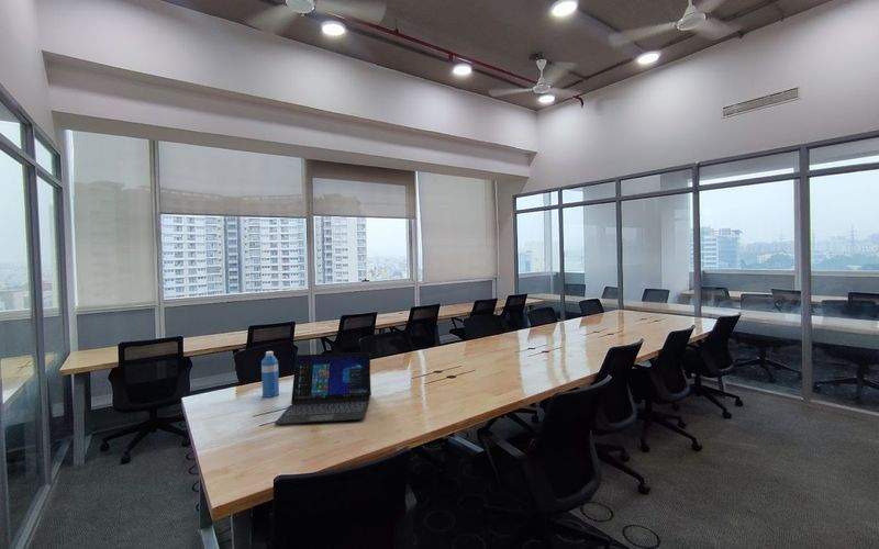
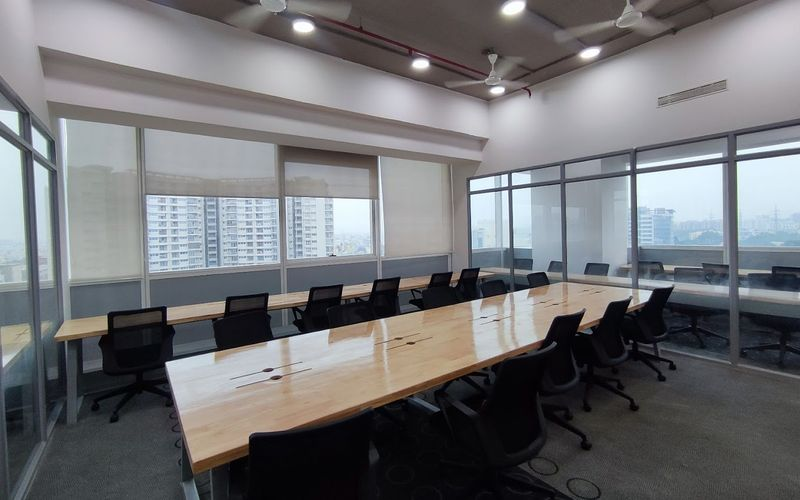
- water bottle (269, 373)
- laptop (326, 384)
